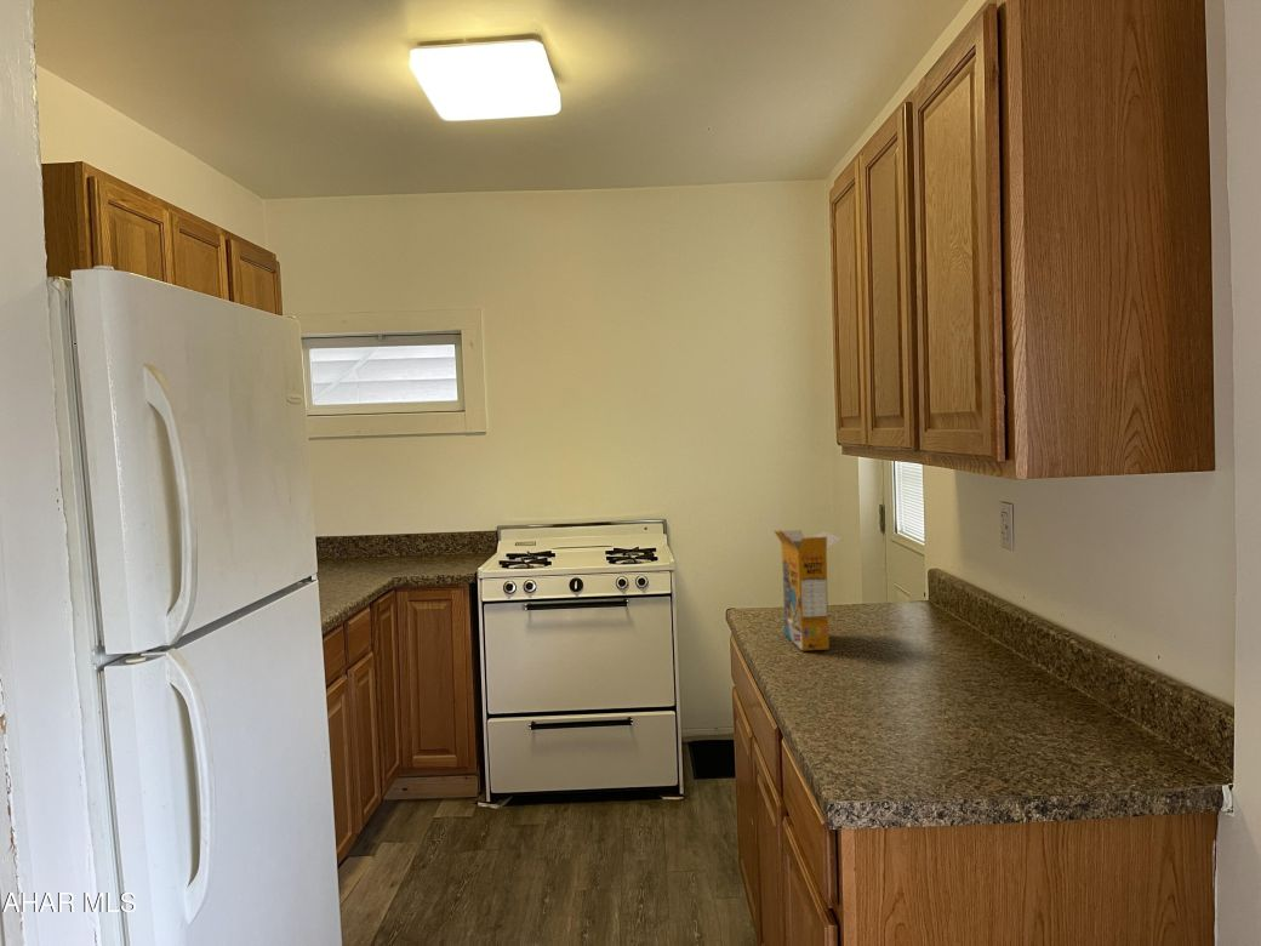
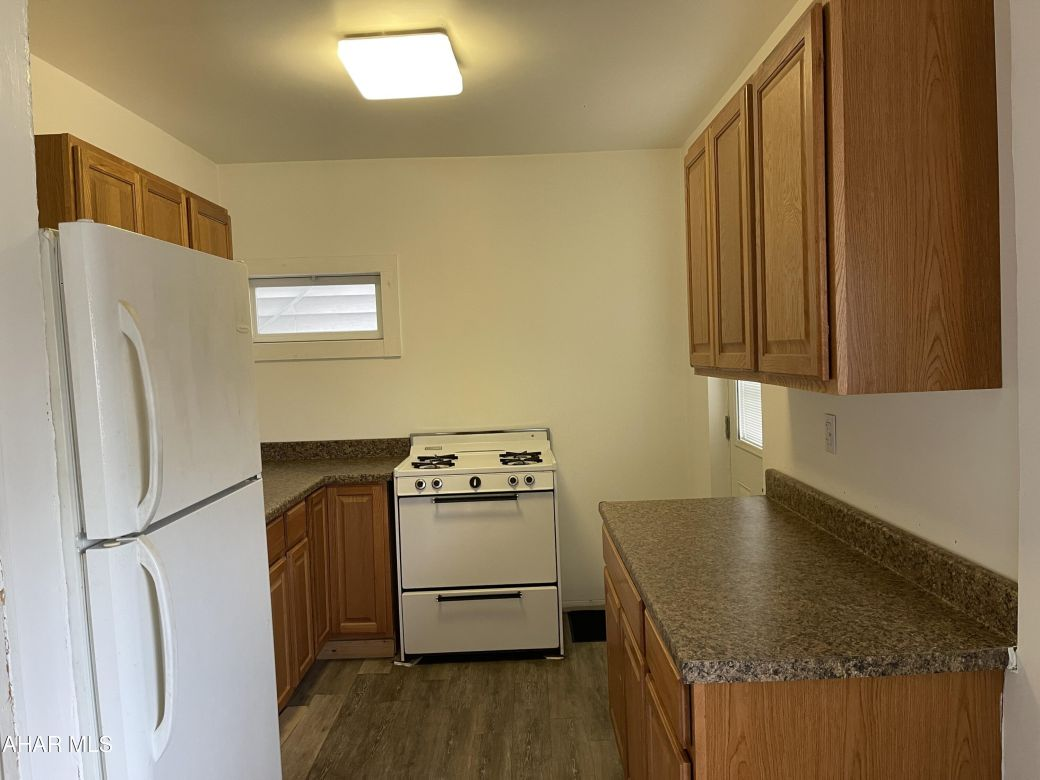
- cereal box (808, 585)
